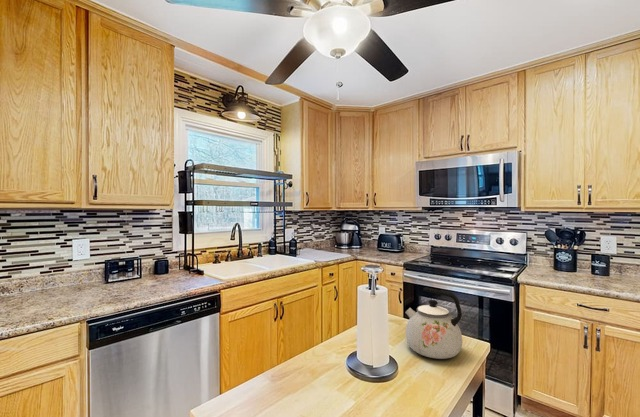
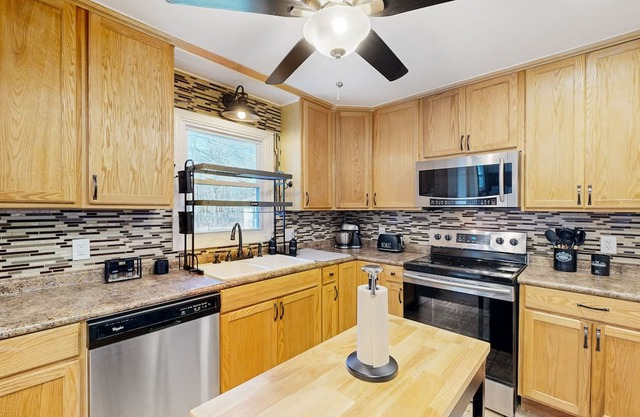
- kettle (432, 319)
